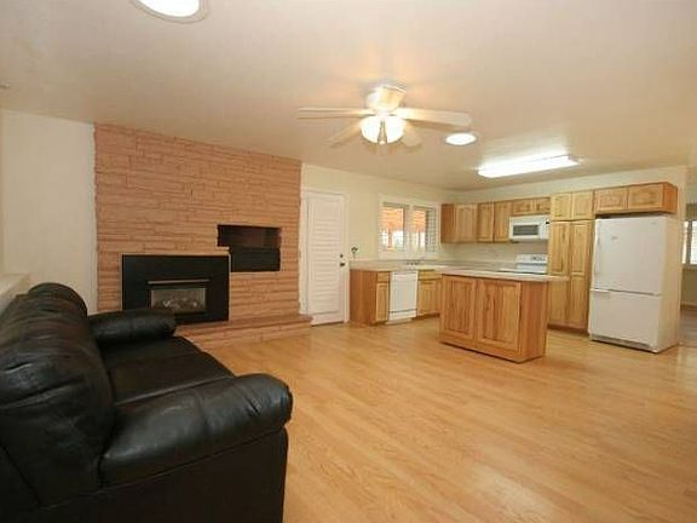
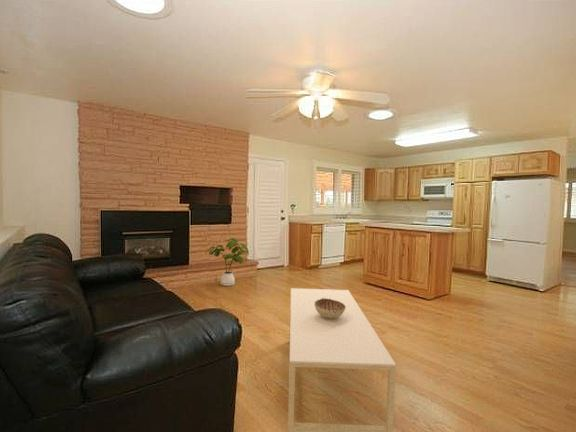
+ house plant (232, 261)
+ coffee table (326, 349)
+ decorative bowl (329, 309)
